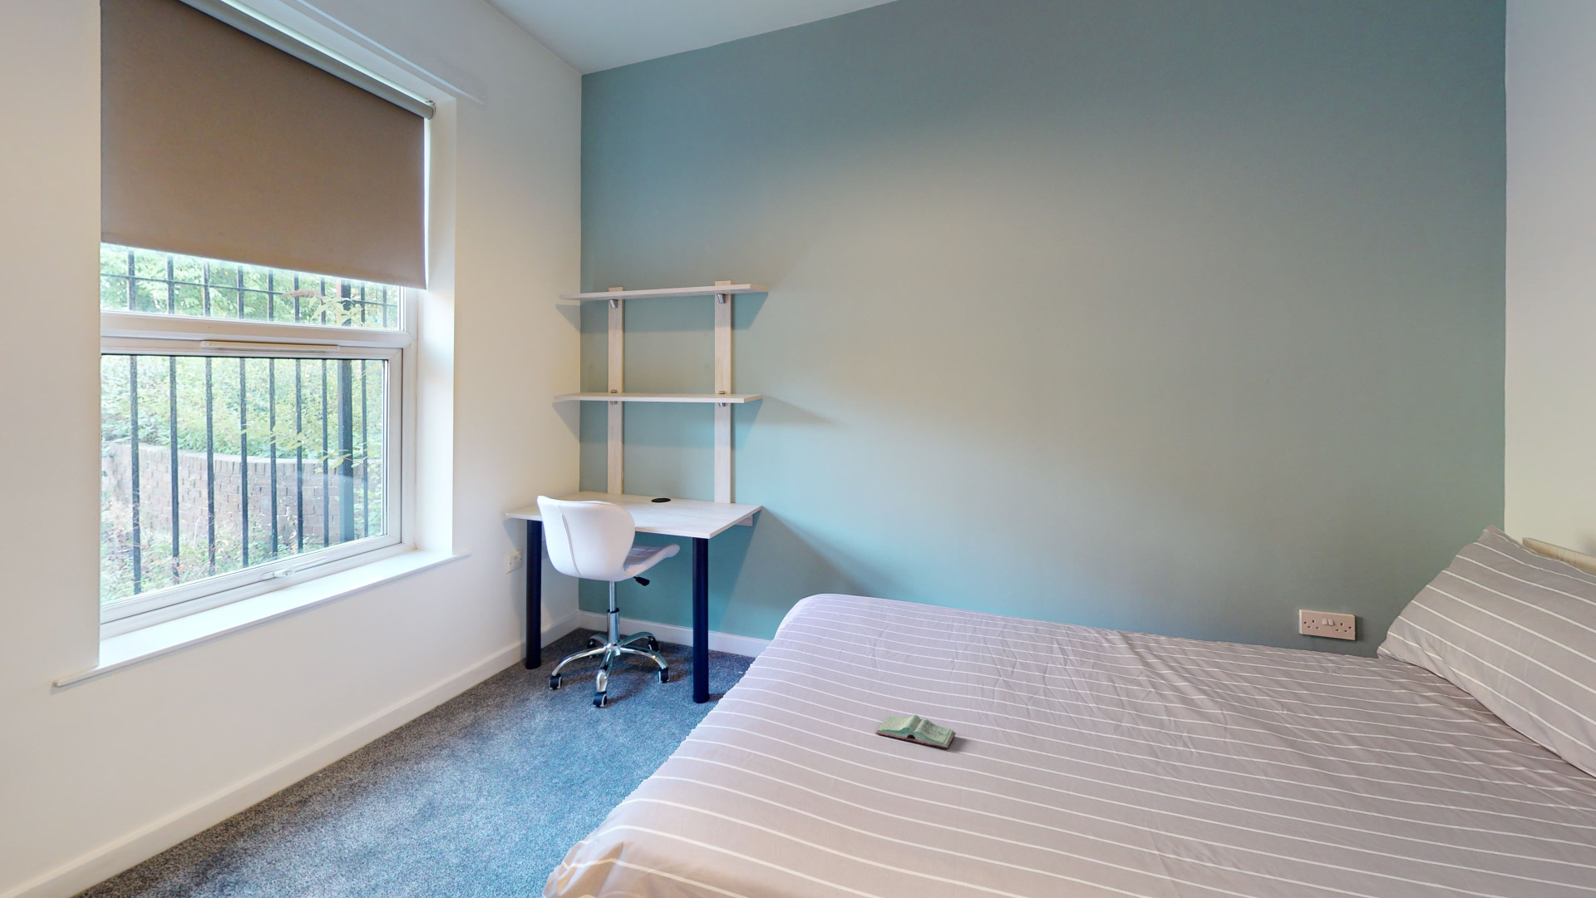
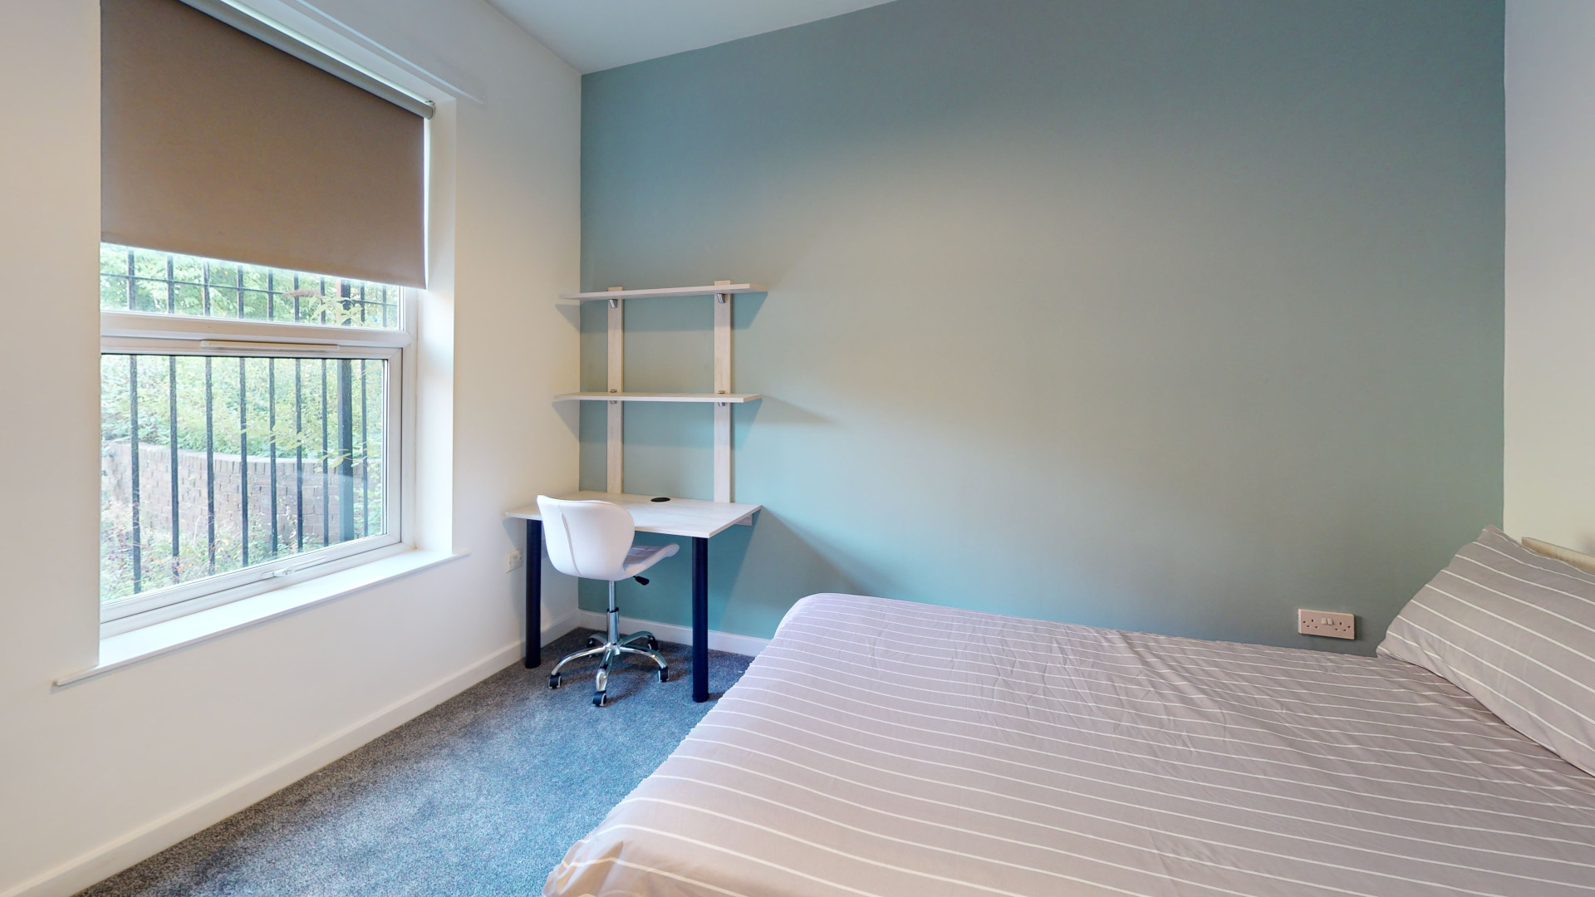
- book (915, 728)
